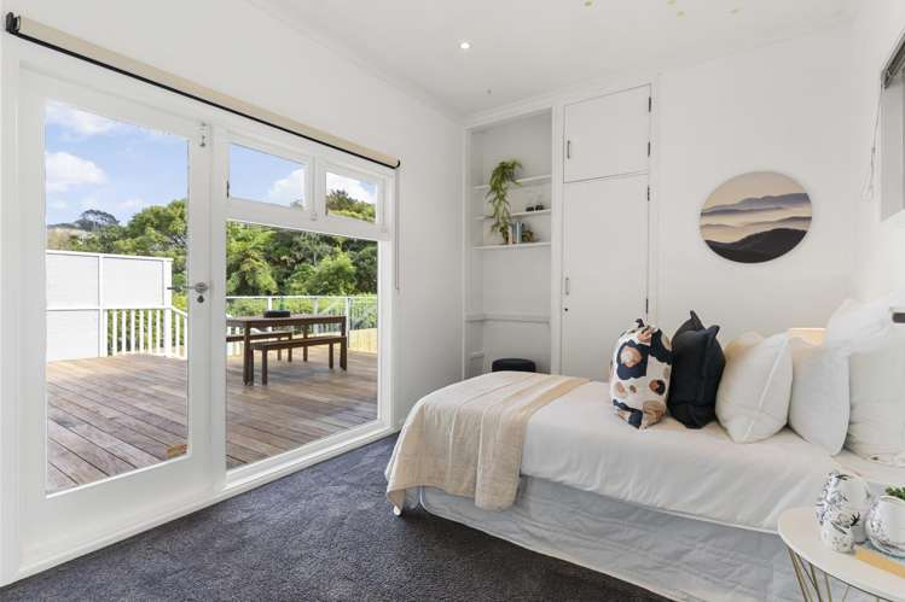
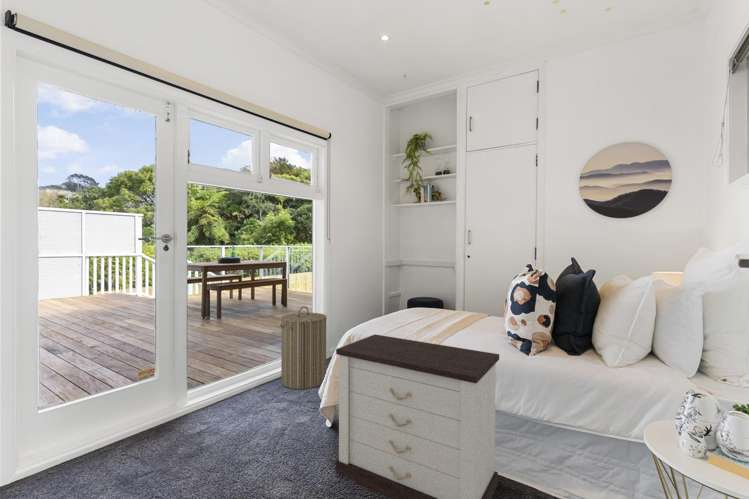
+ nightstand (415, 415)
+ laundry hamper (304, 343)
